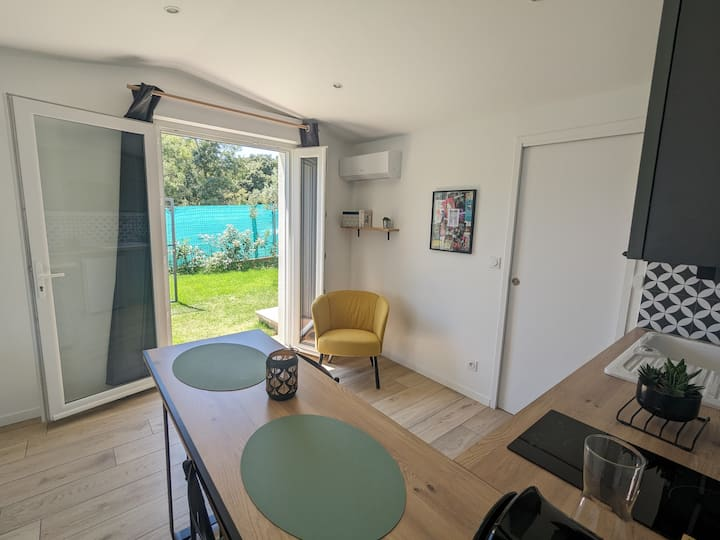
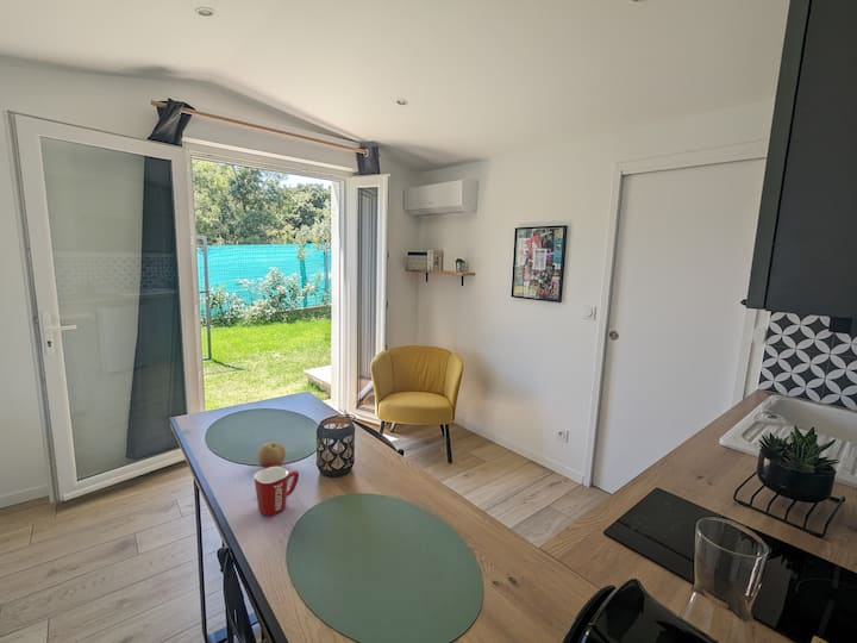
+ fruit (271, 455)
+ mug (279, 488)
